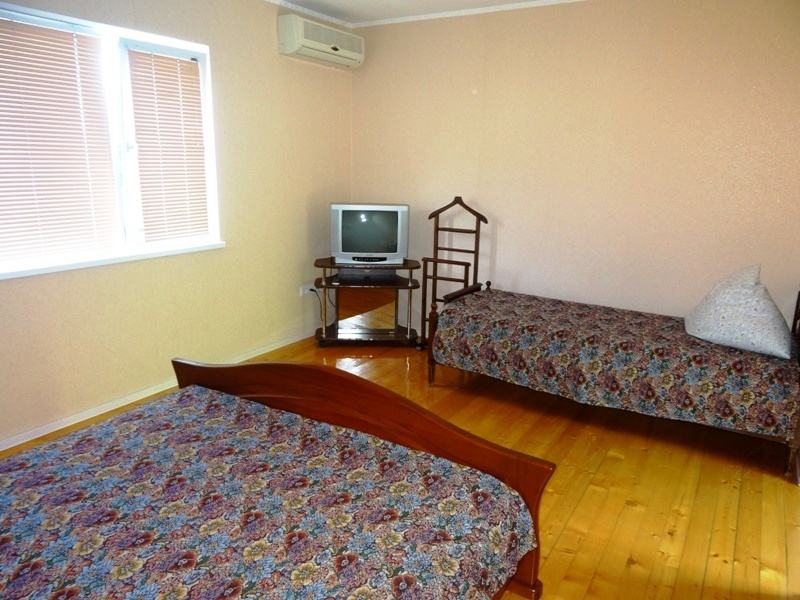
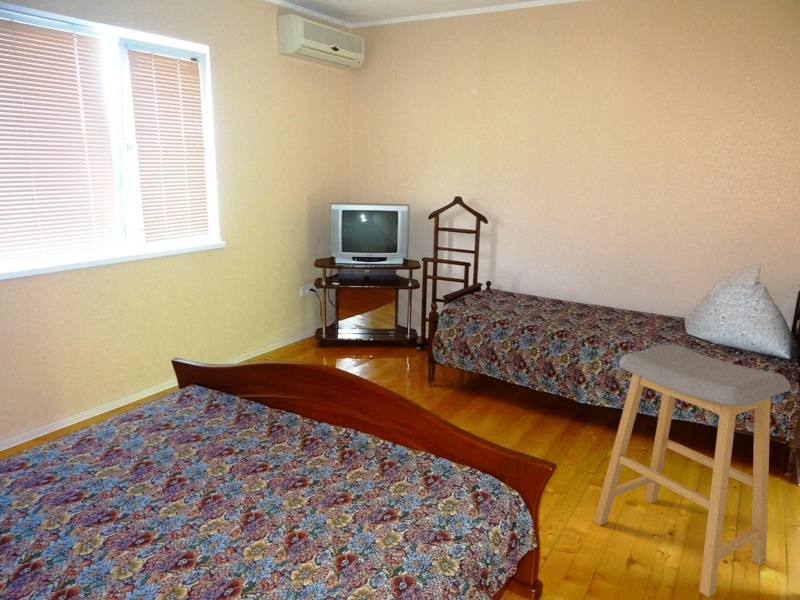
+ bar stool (688, 455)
